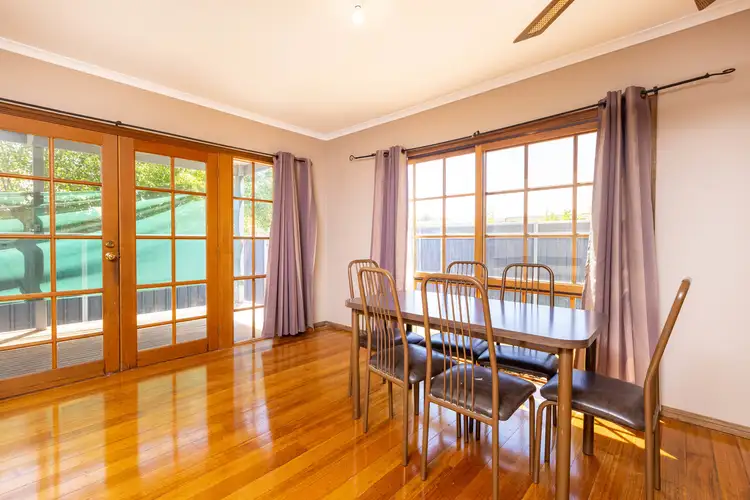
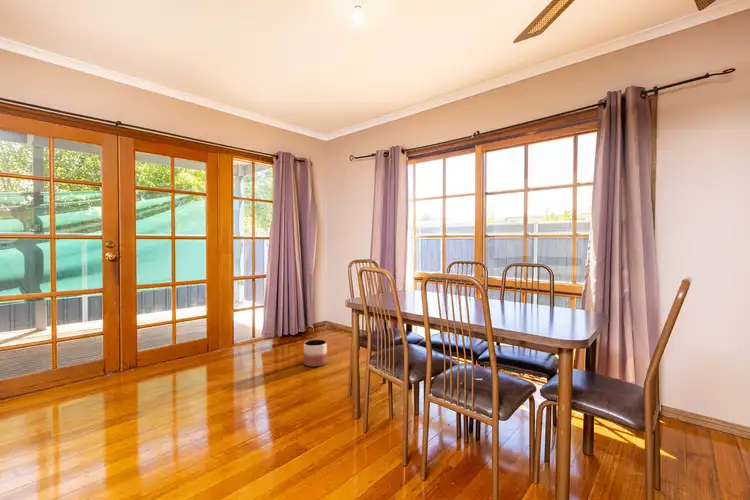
+ planter (315, 352)
